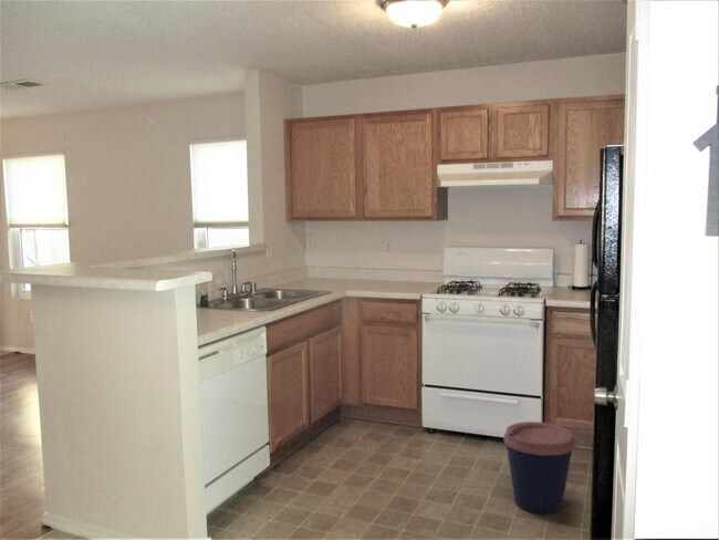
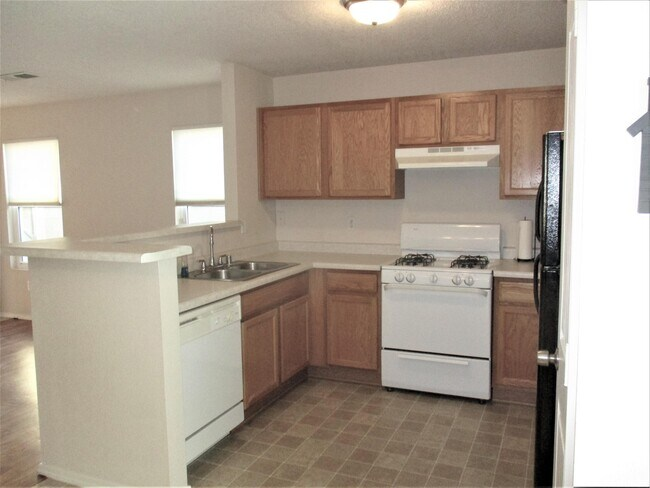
- coffee cup (538, 467)
